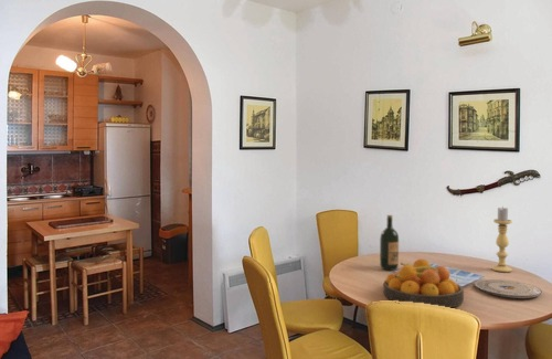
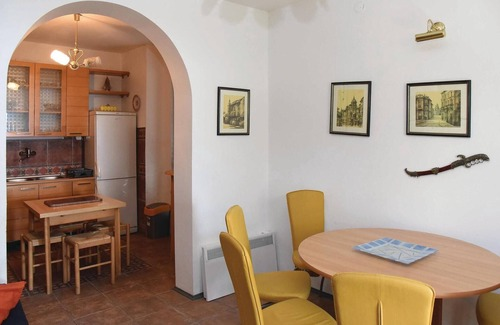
- candle holder (502, 237)
- fruit bowl (422, 279)
- wine bottle (389, 242)
- plate (507, 288)
